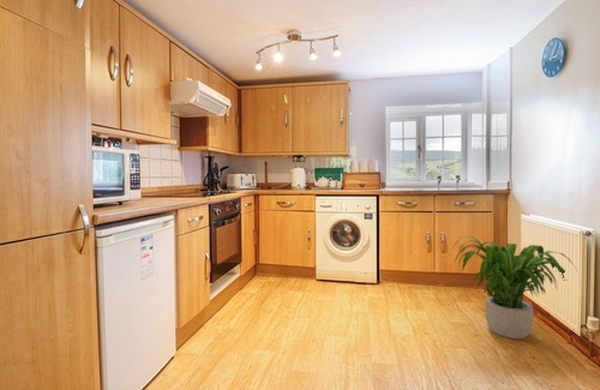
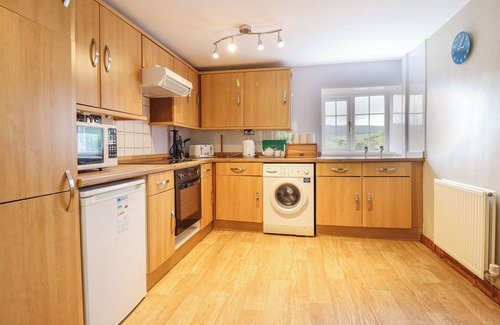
- potted plant (509, 288)
